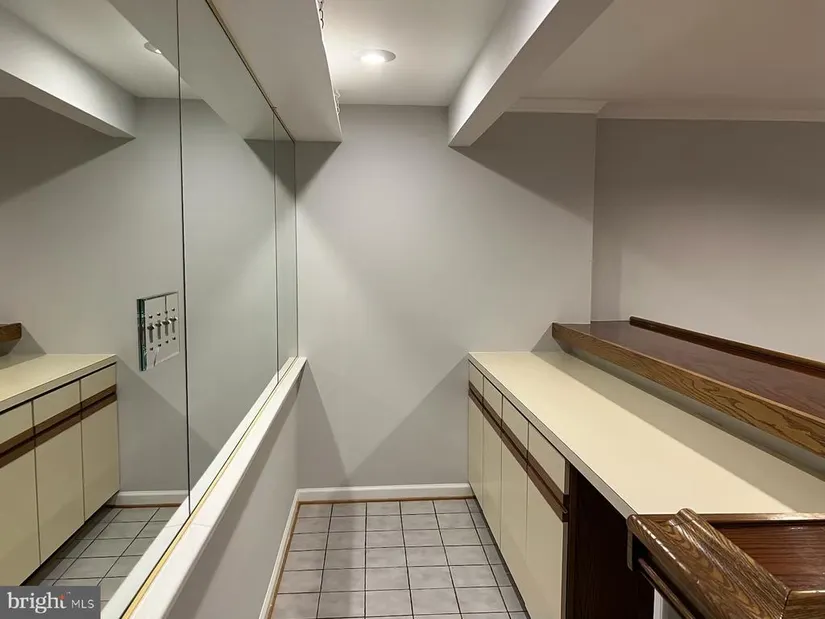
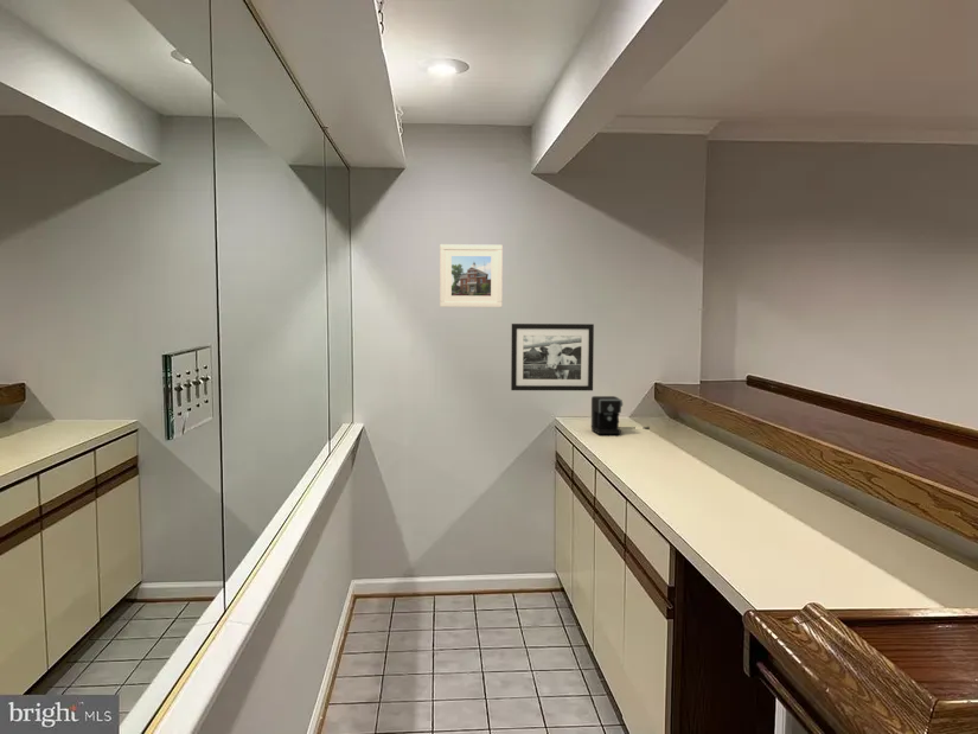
+ picture frame (551, 357)
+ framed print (471, 275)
+ coffee maker (620, 411)
